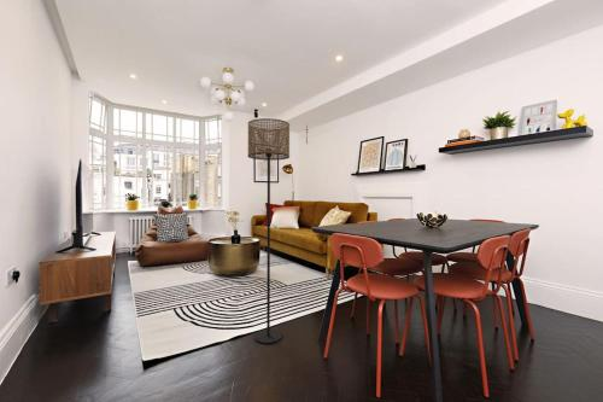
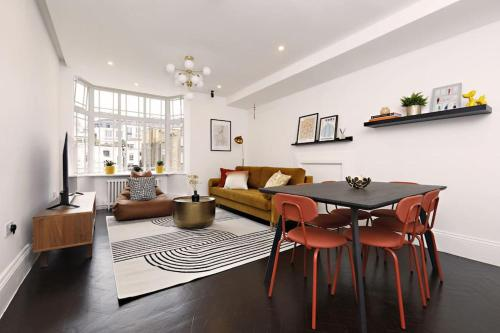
- floor lamp (268, 231)
